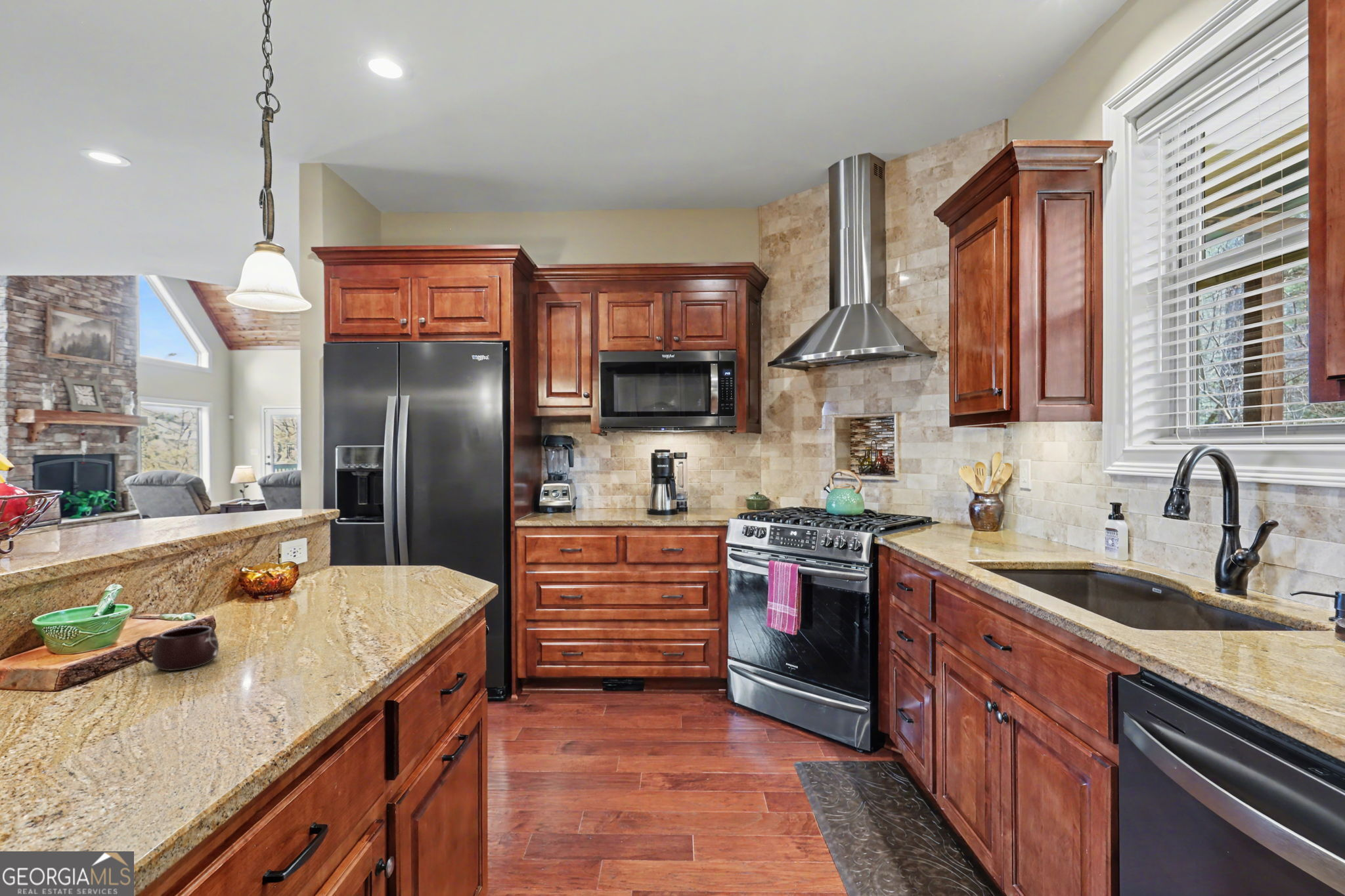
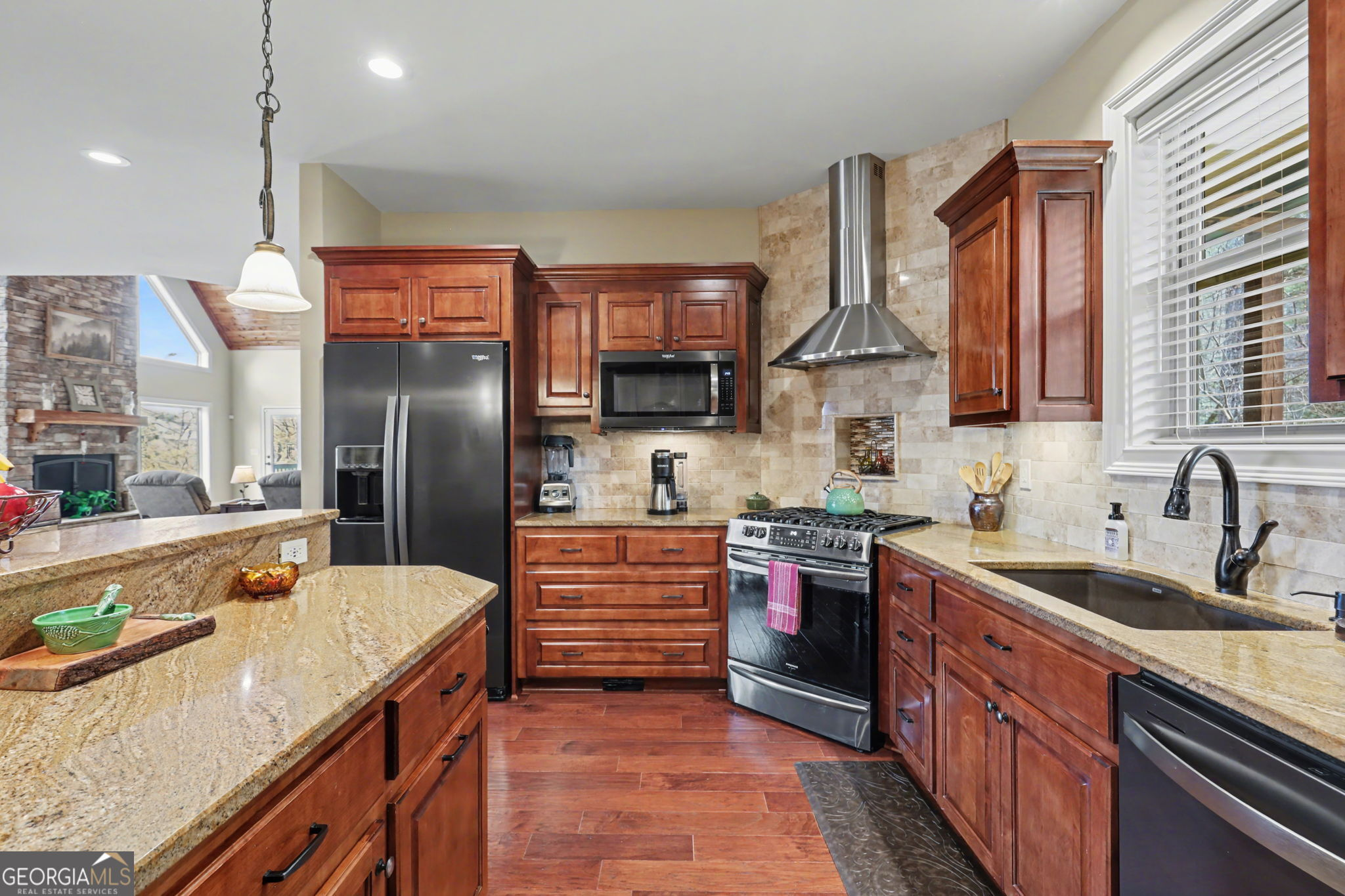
- mug (177, 649)
